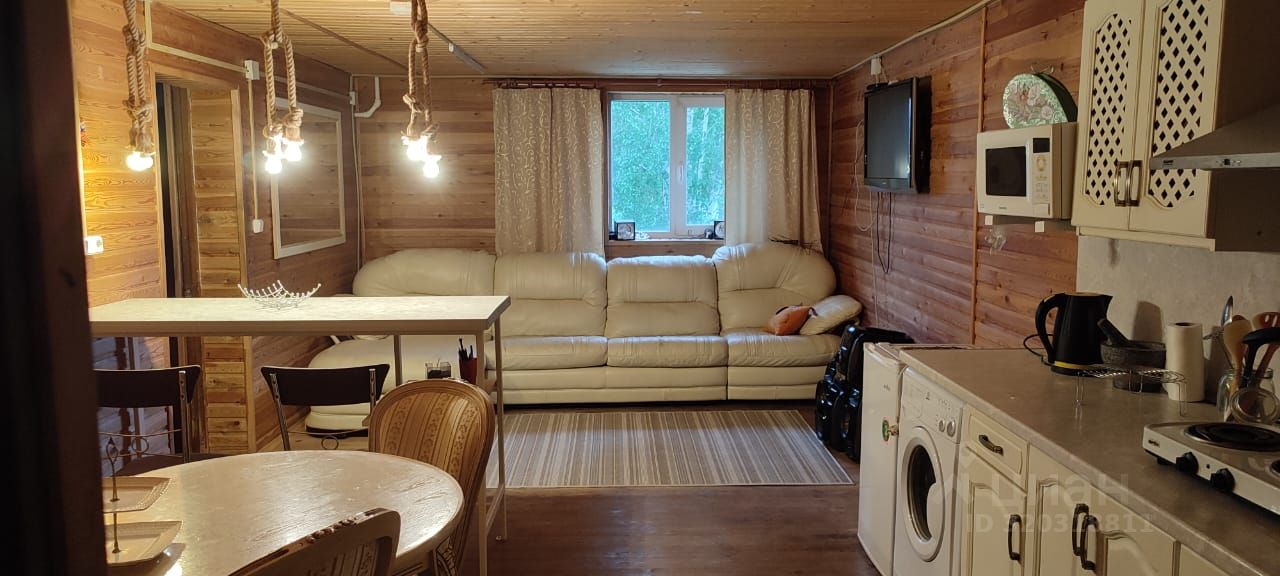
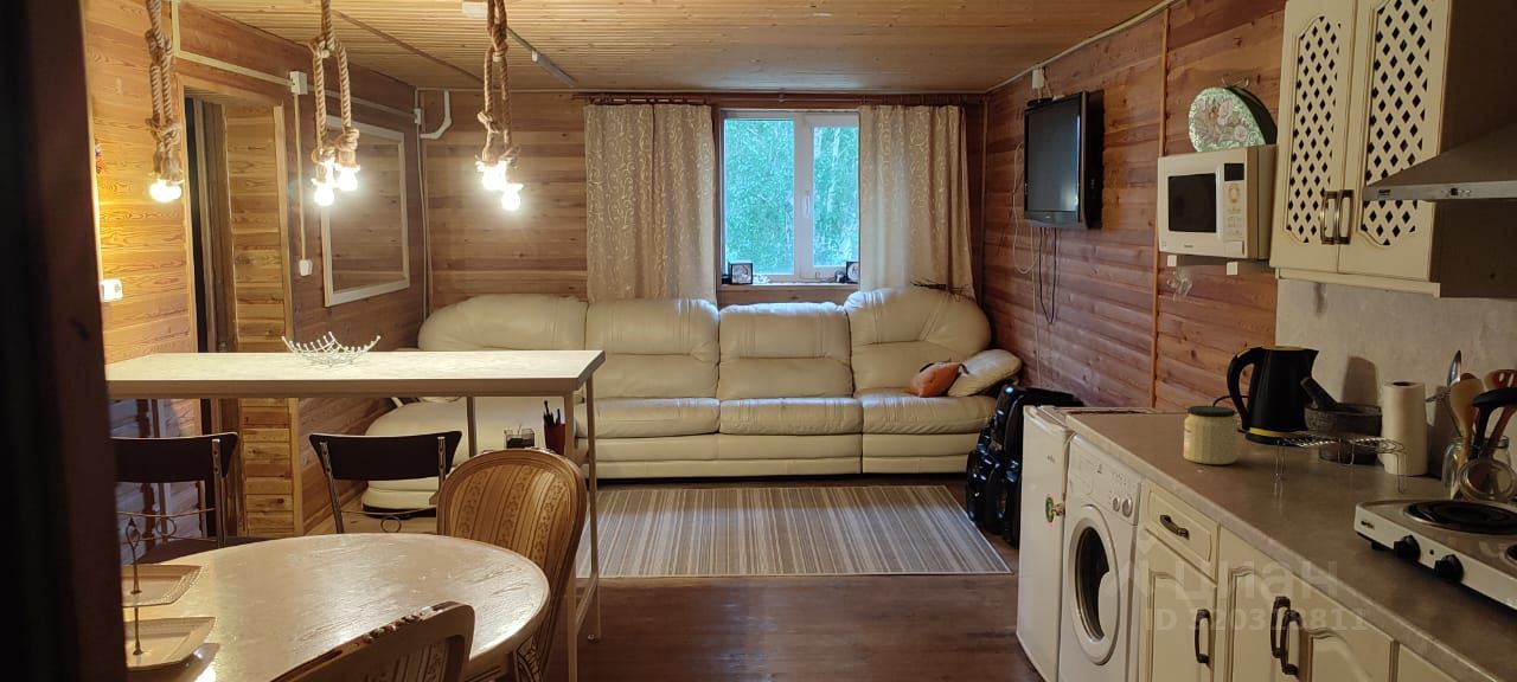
+ jar (1210, 433)
